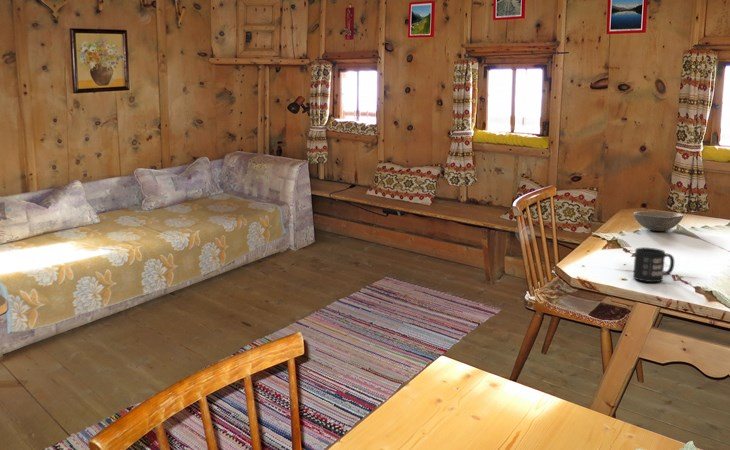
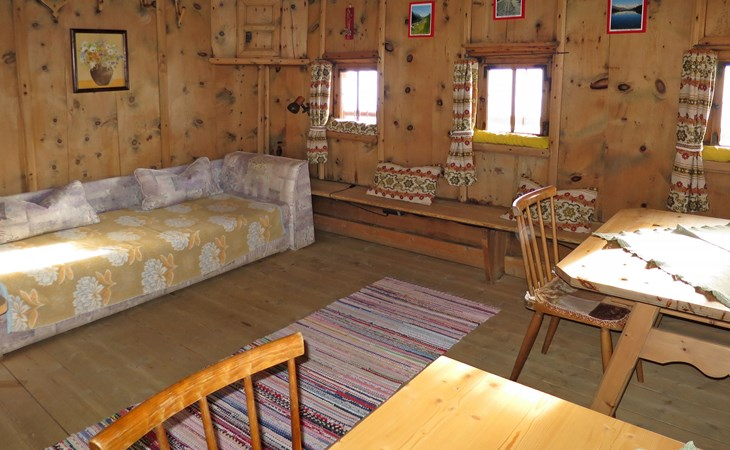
- mug (654, 264)
- soup bowl (657, 221)
